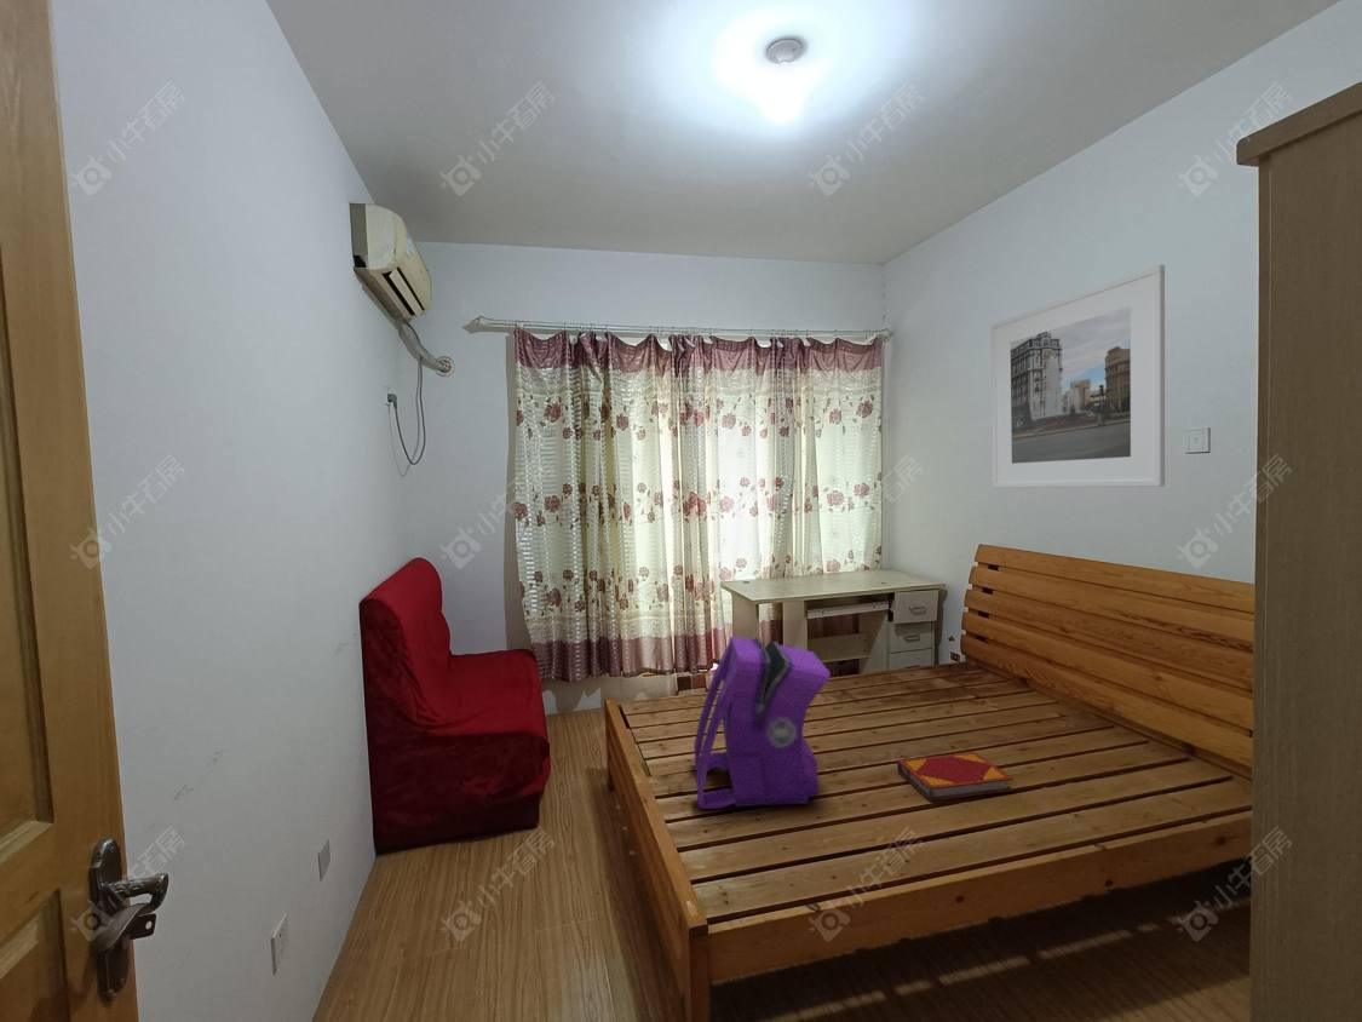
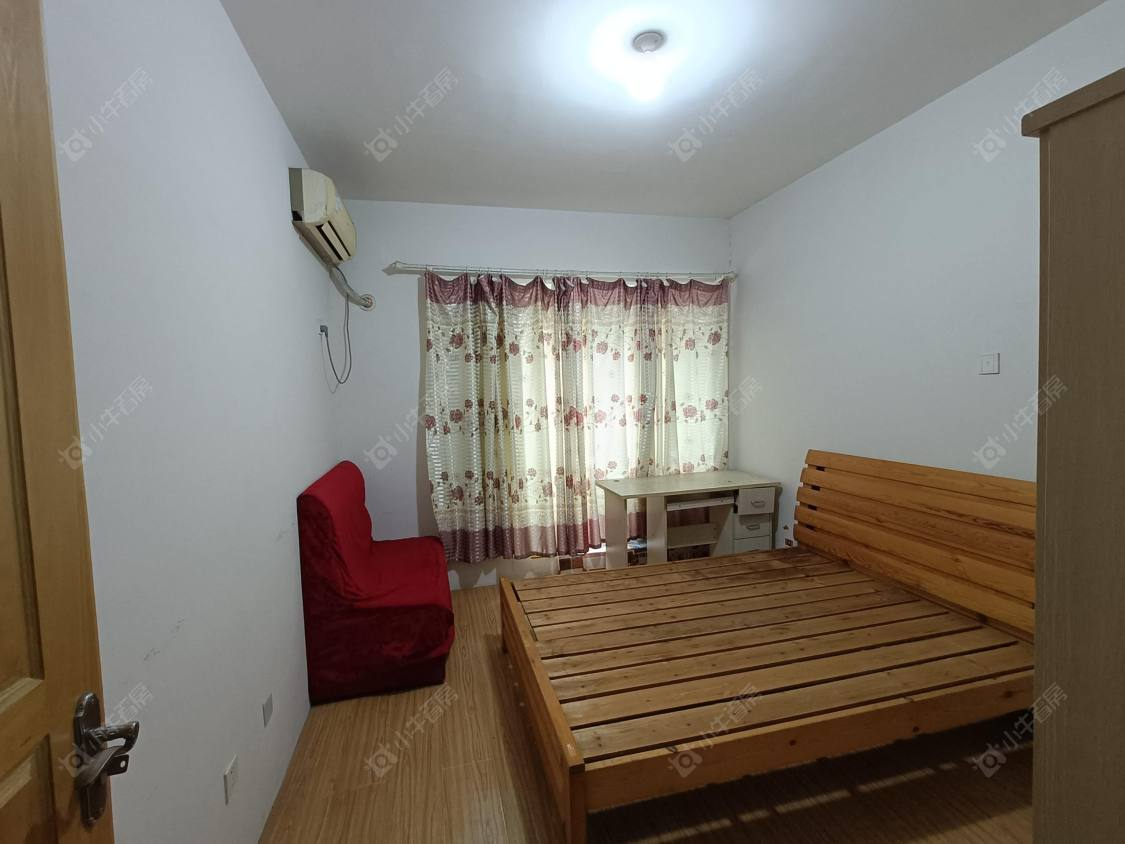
- backpack (758, 714)
- hardback book (953, 774)
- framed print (1064, 394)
